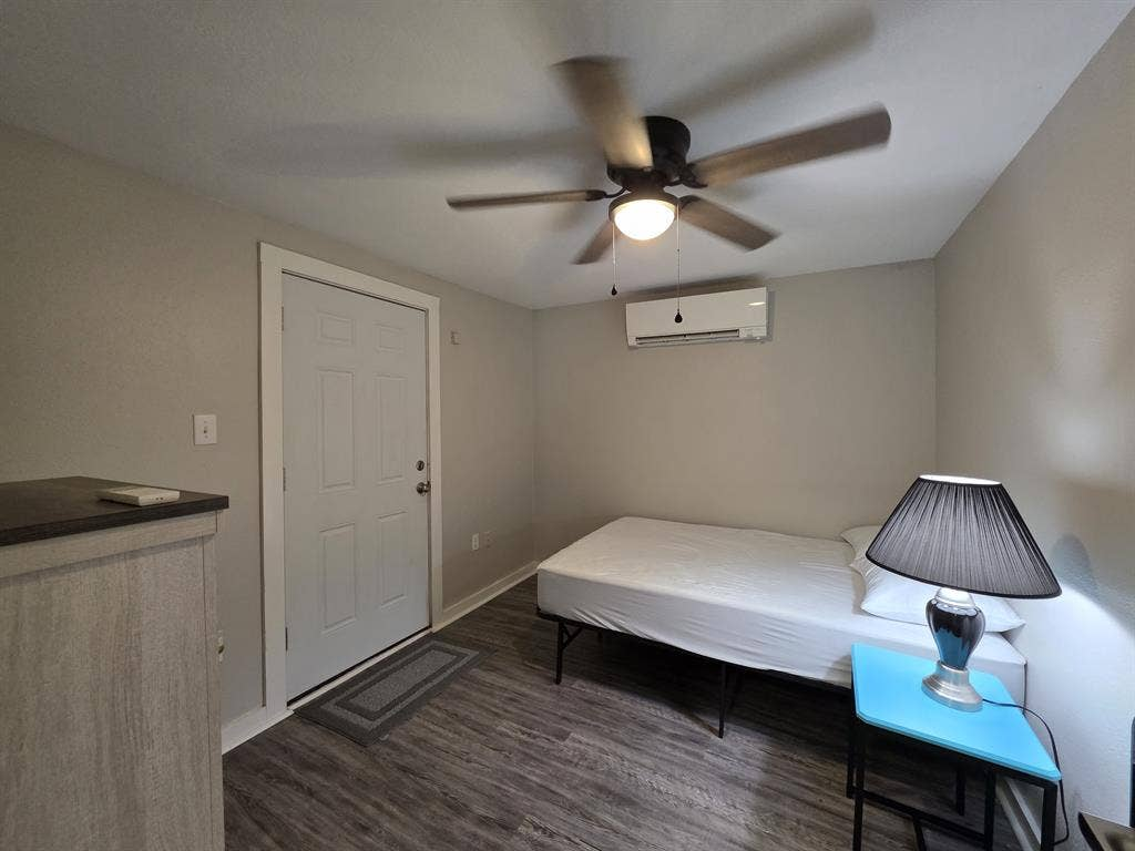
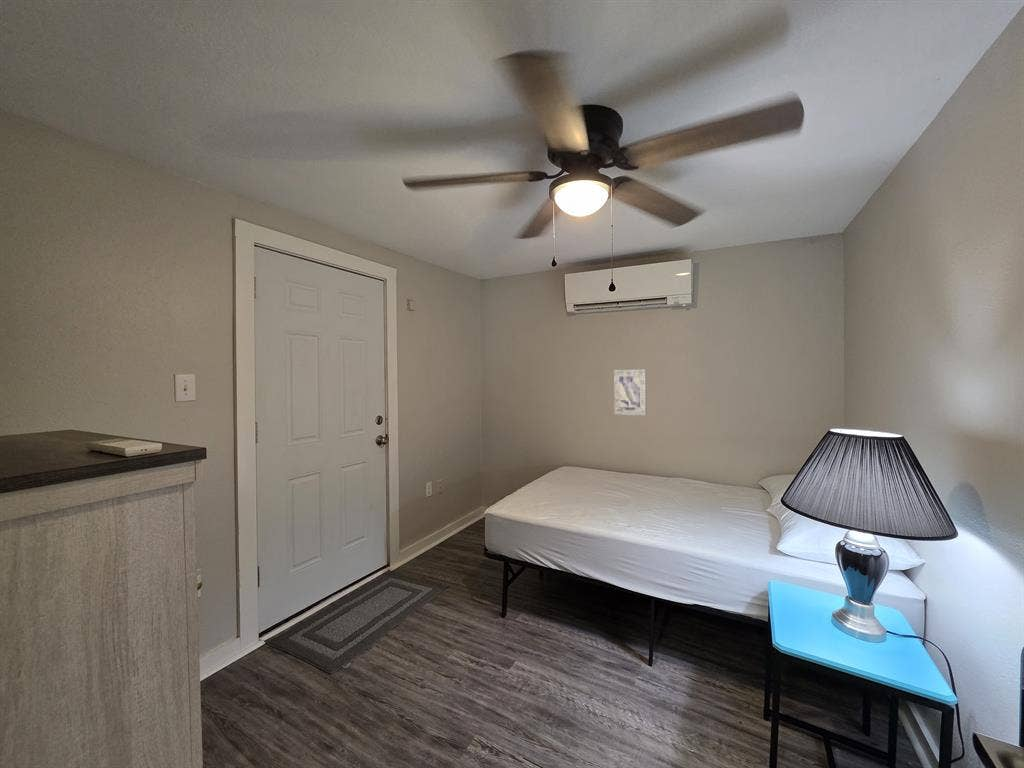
+ wall art (629, 392)
